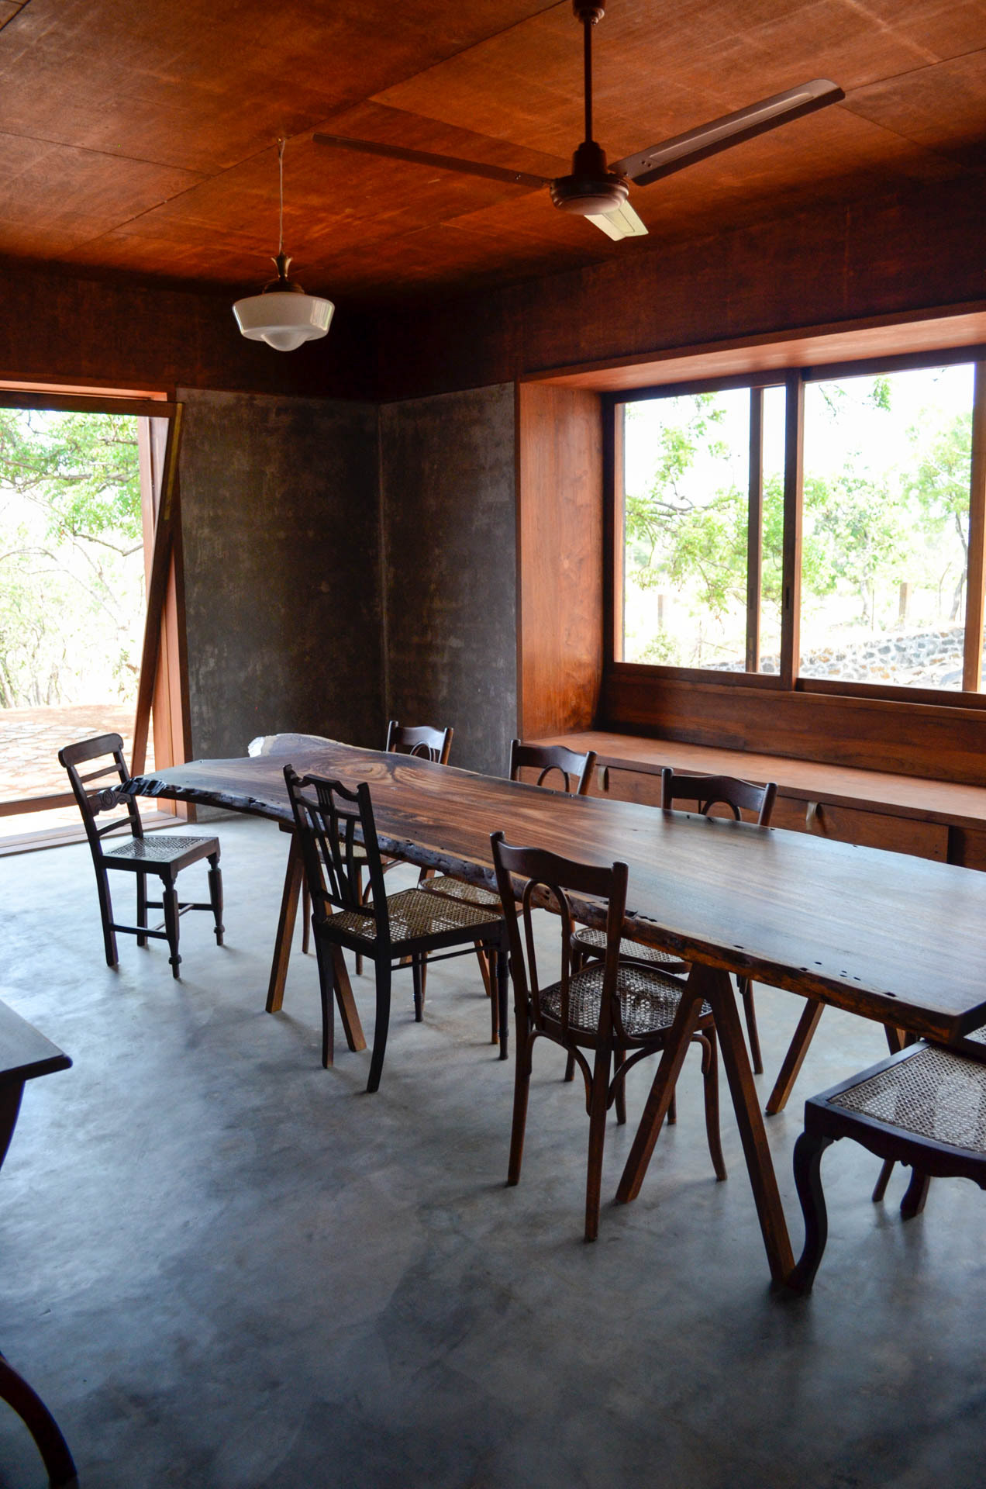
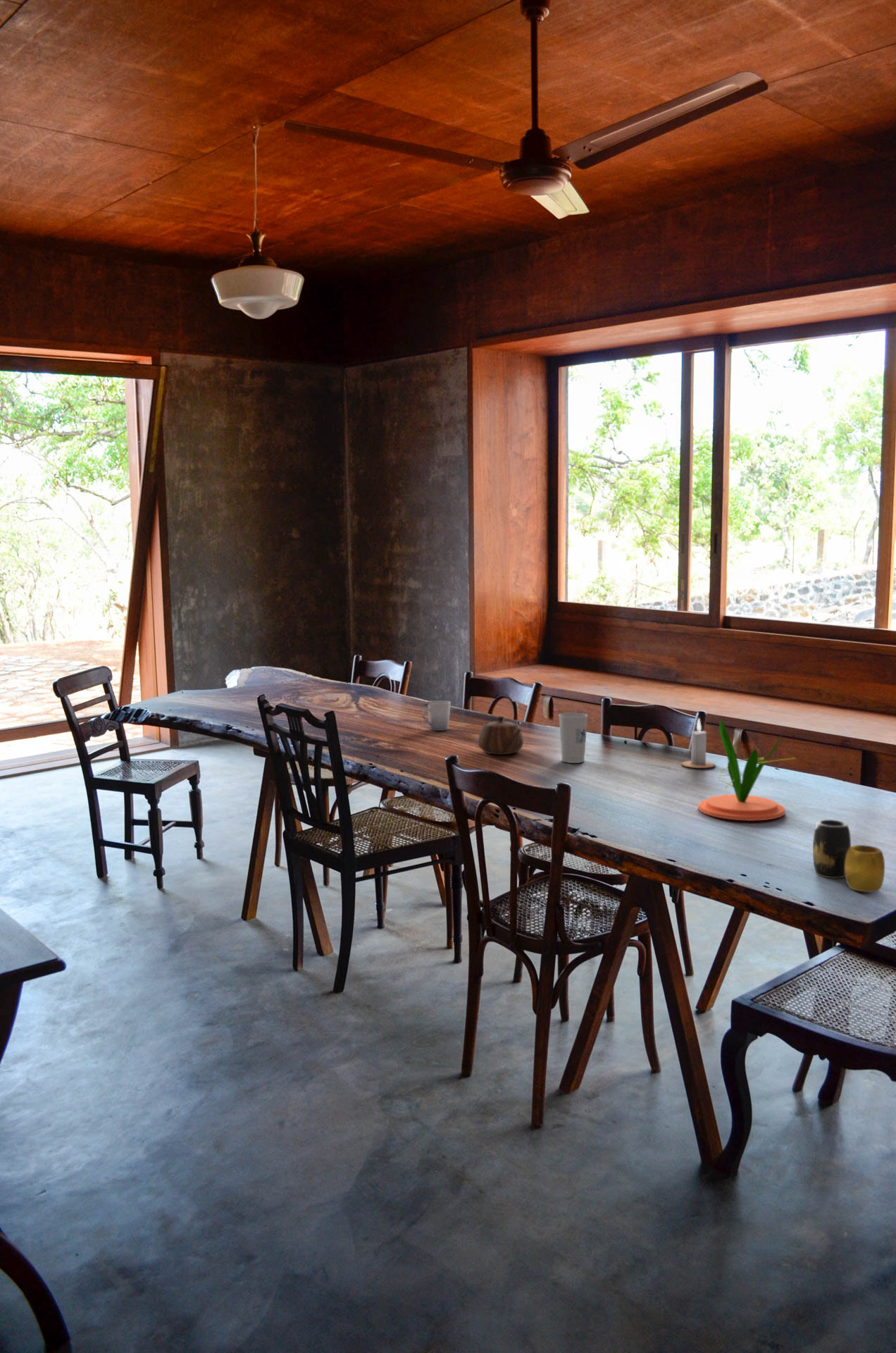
+ candle (699, 741)
+ cup (573, 738)
+ plant (745, 765)
+ teapot (502, 734)
+ cup (435, 716)
+ vase (847, 854)
